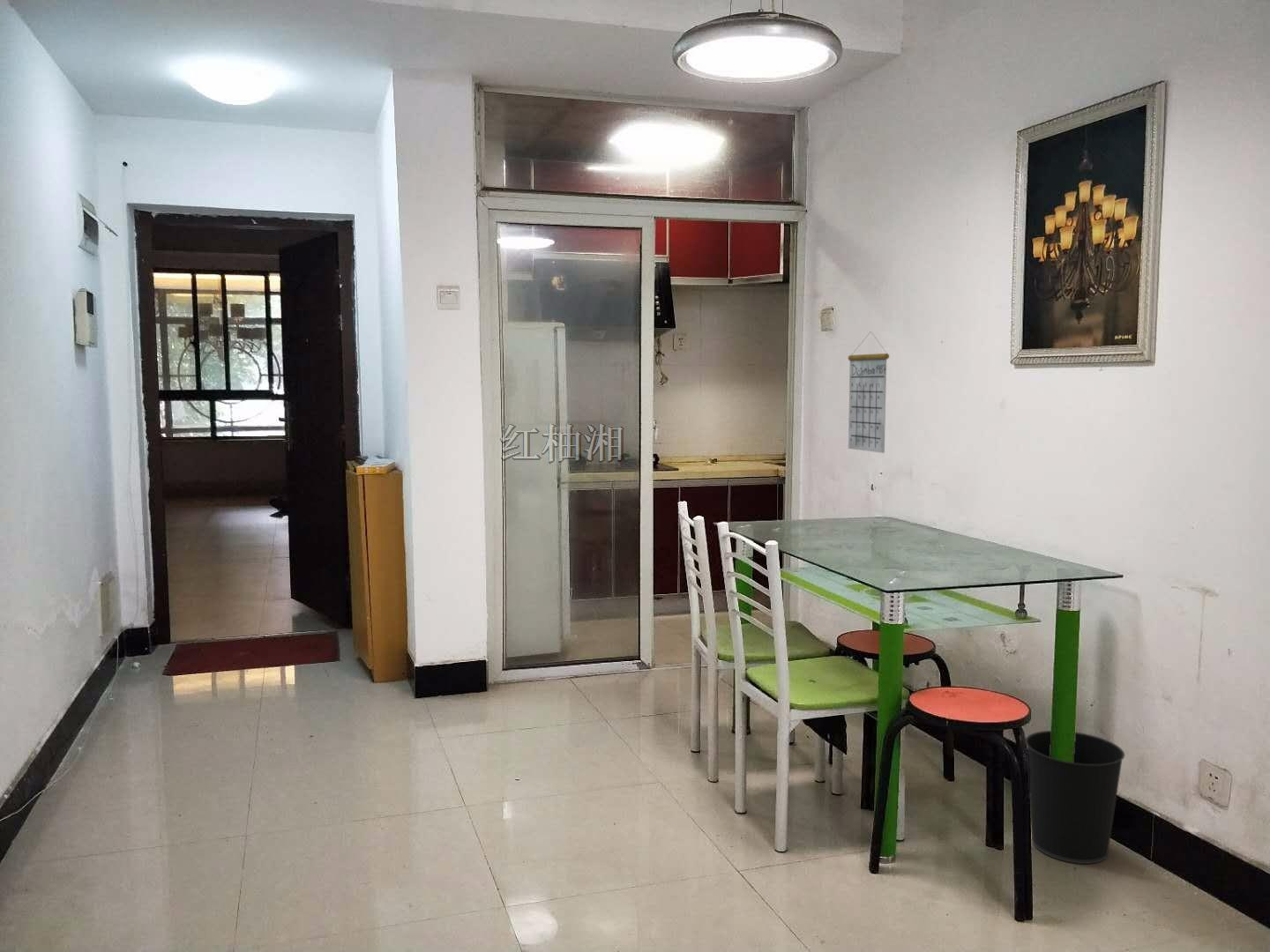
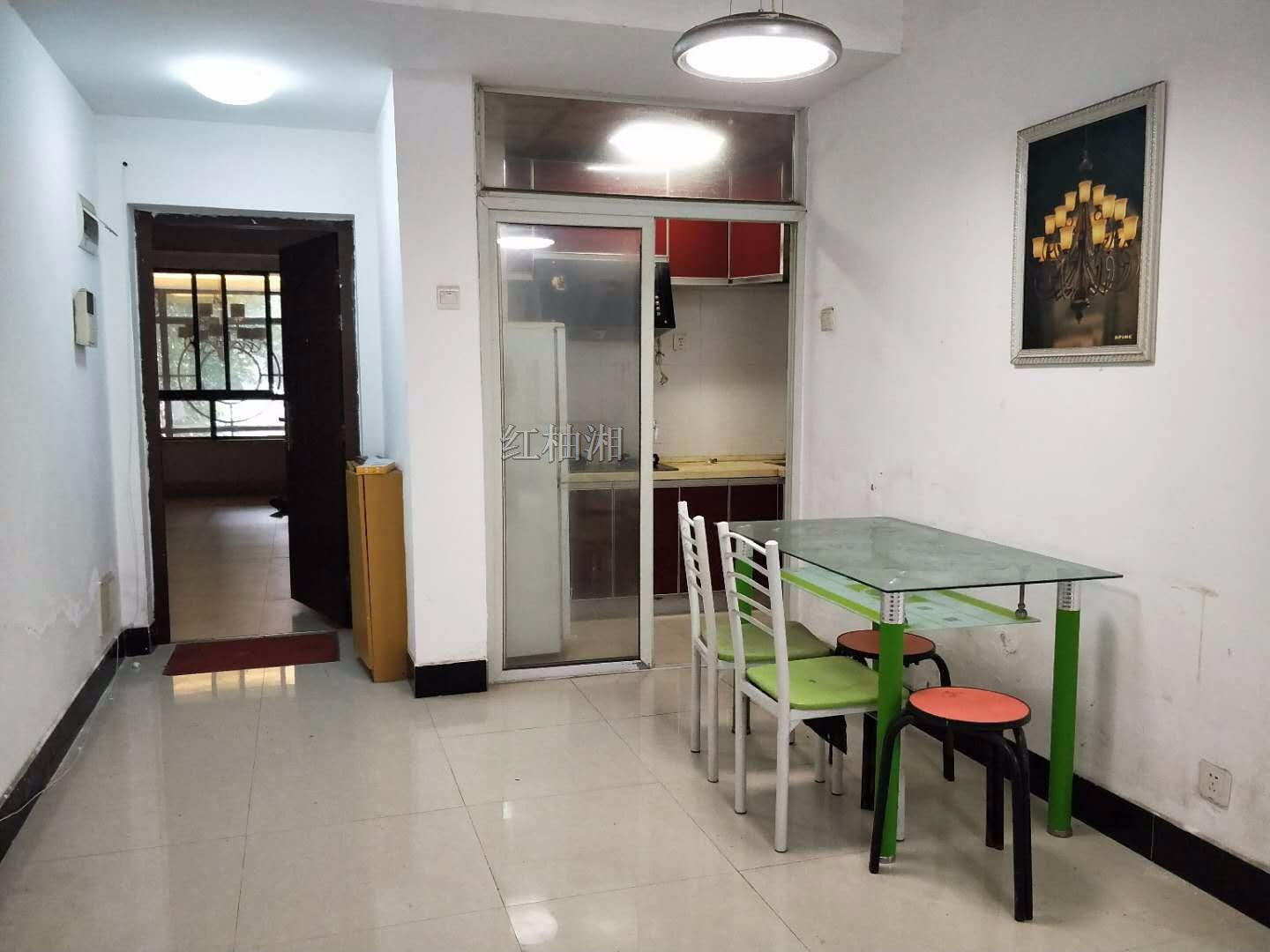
- wastebasket (1072, 797)
- calendar (867, 390)
